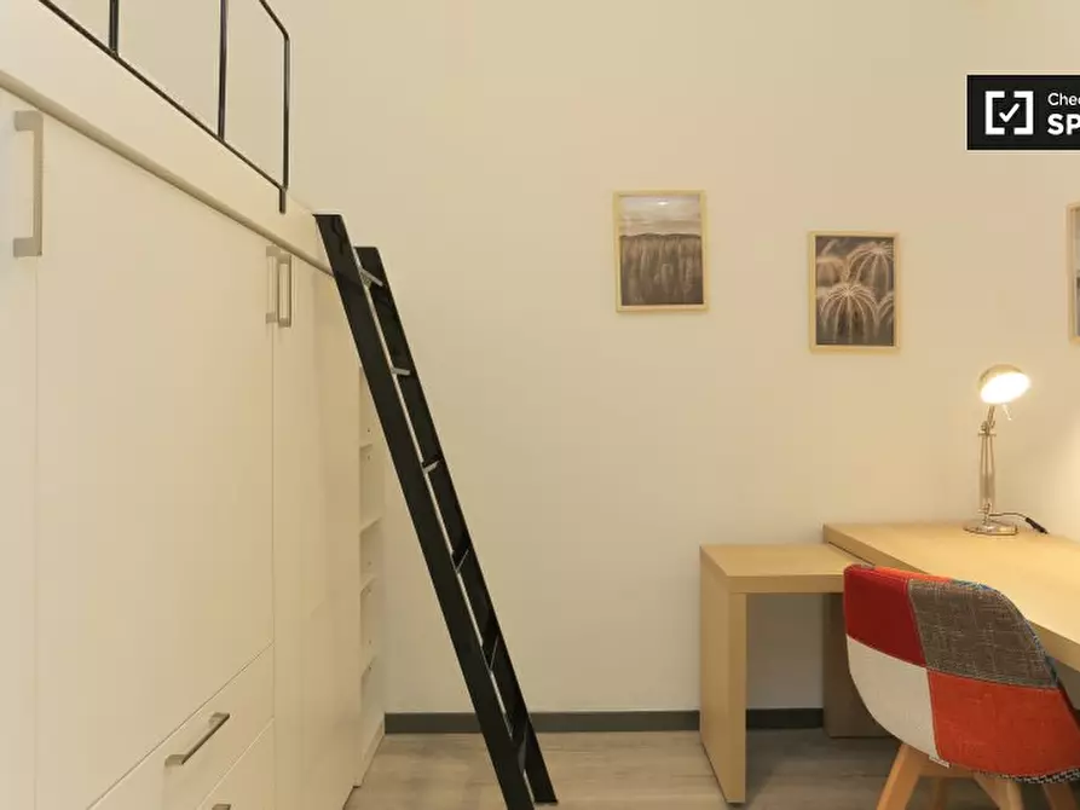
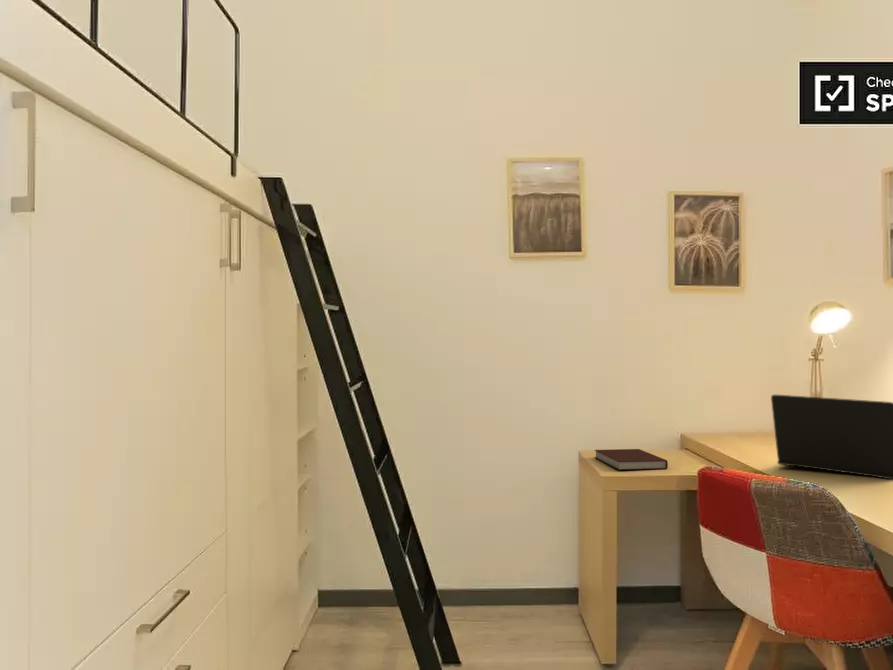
+ laptop (843, 432)
+ notebook (629, 458)
